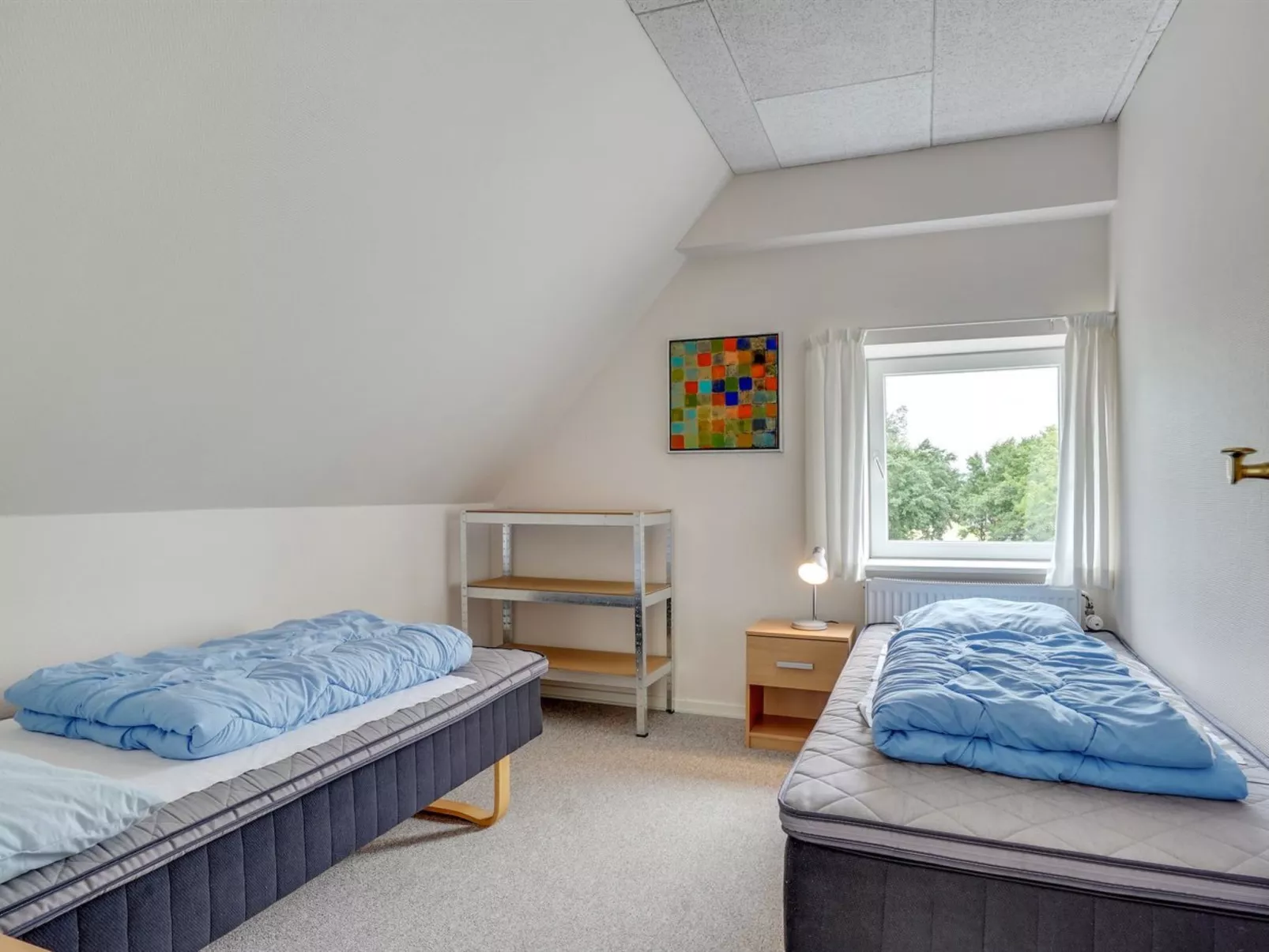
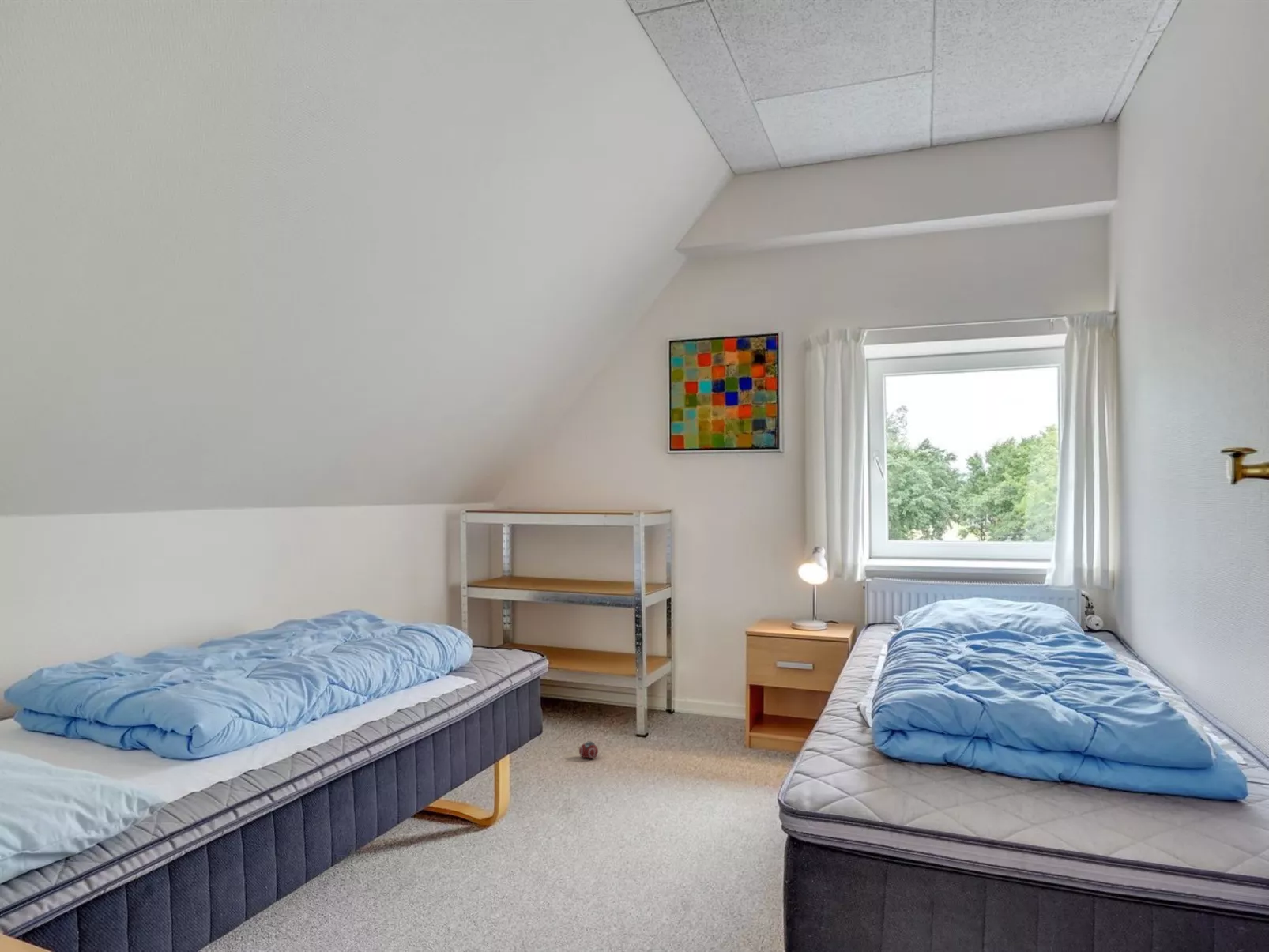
+ ball (589, 750)
